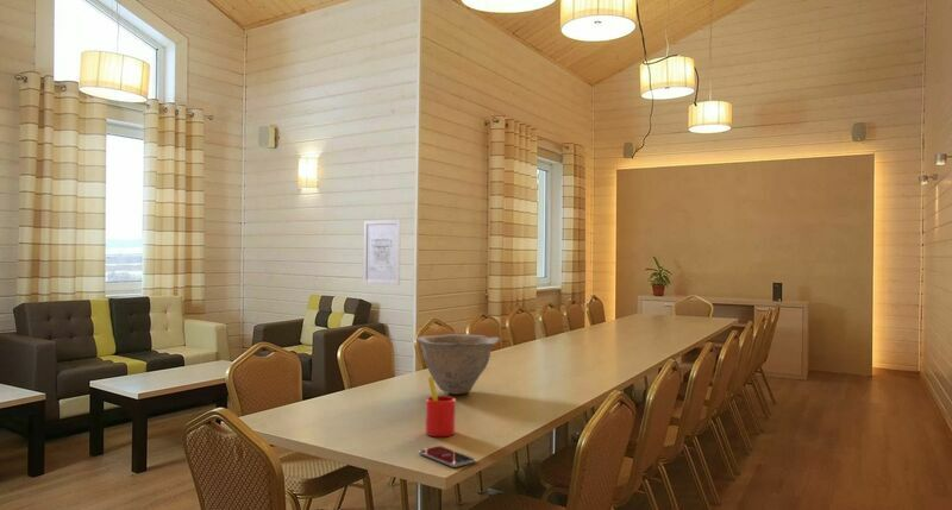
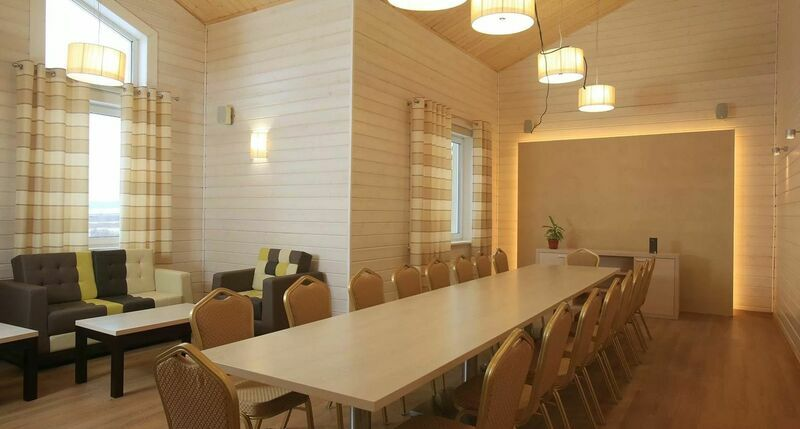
- wall art (381, 252)
- bowl (457, 364)
- smartphone (446, 455)
- straw (438, 404)
